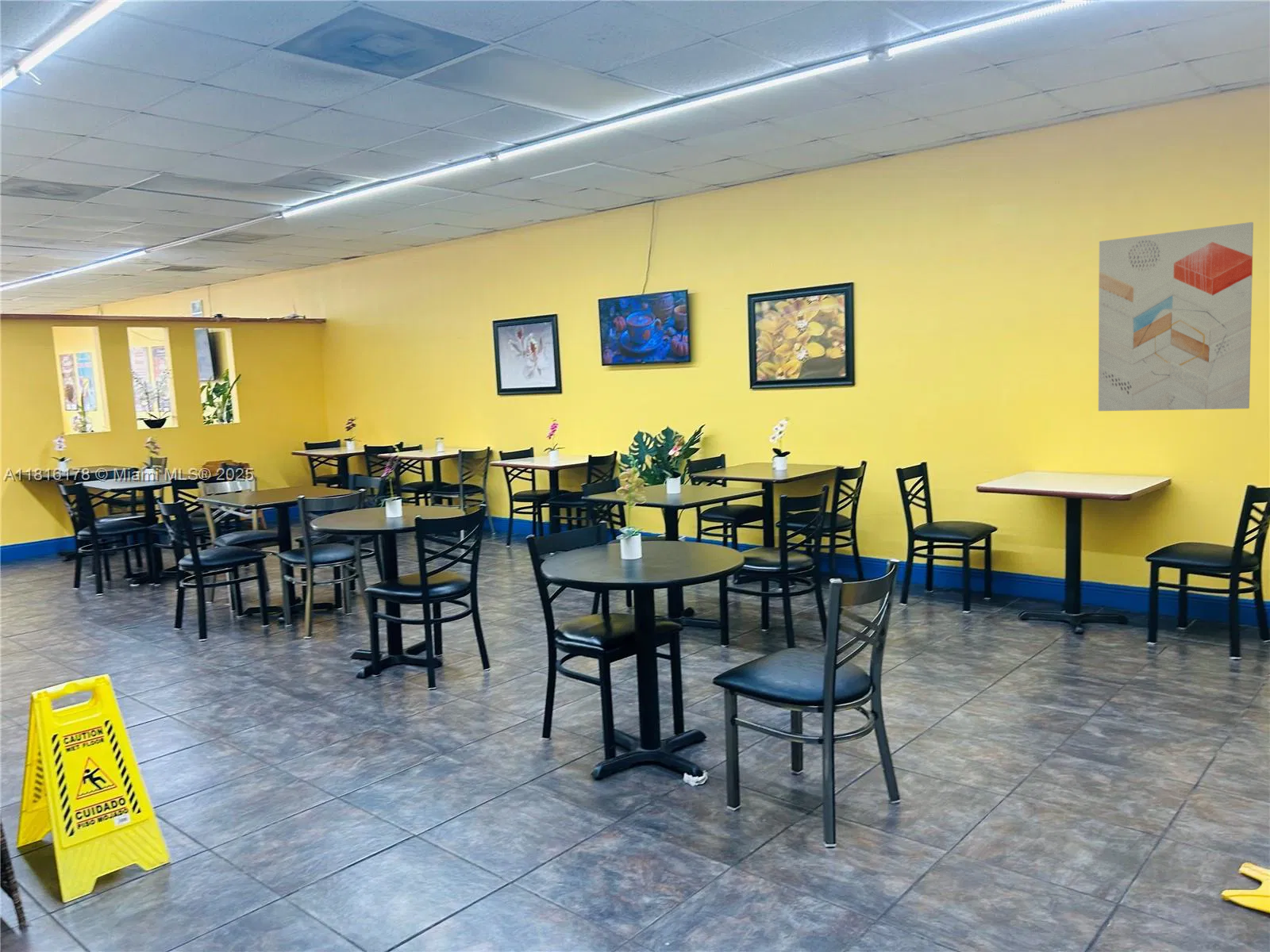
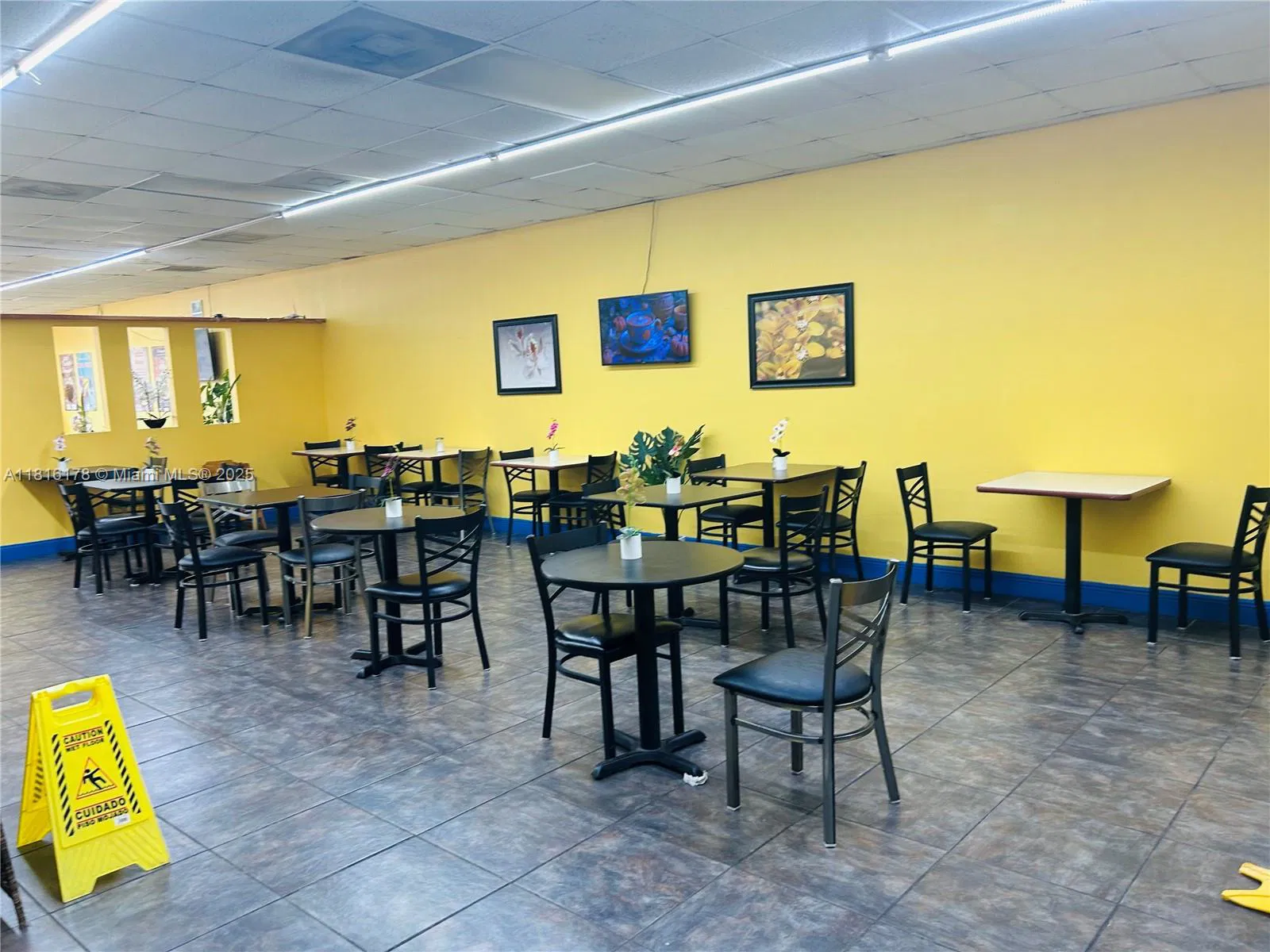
- wall art (1172, 321)
